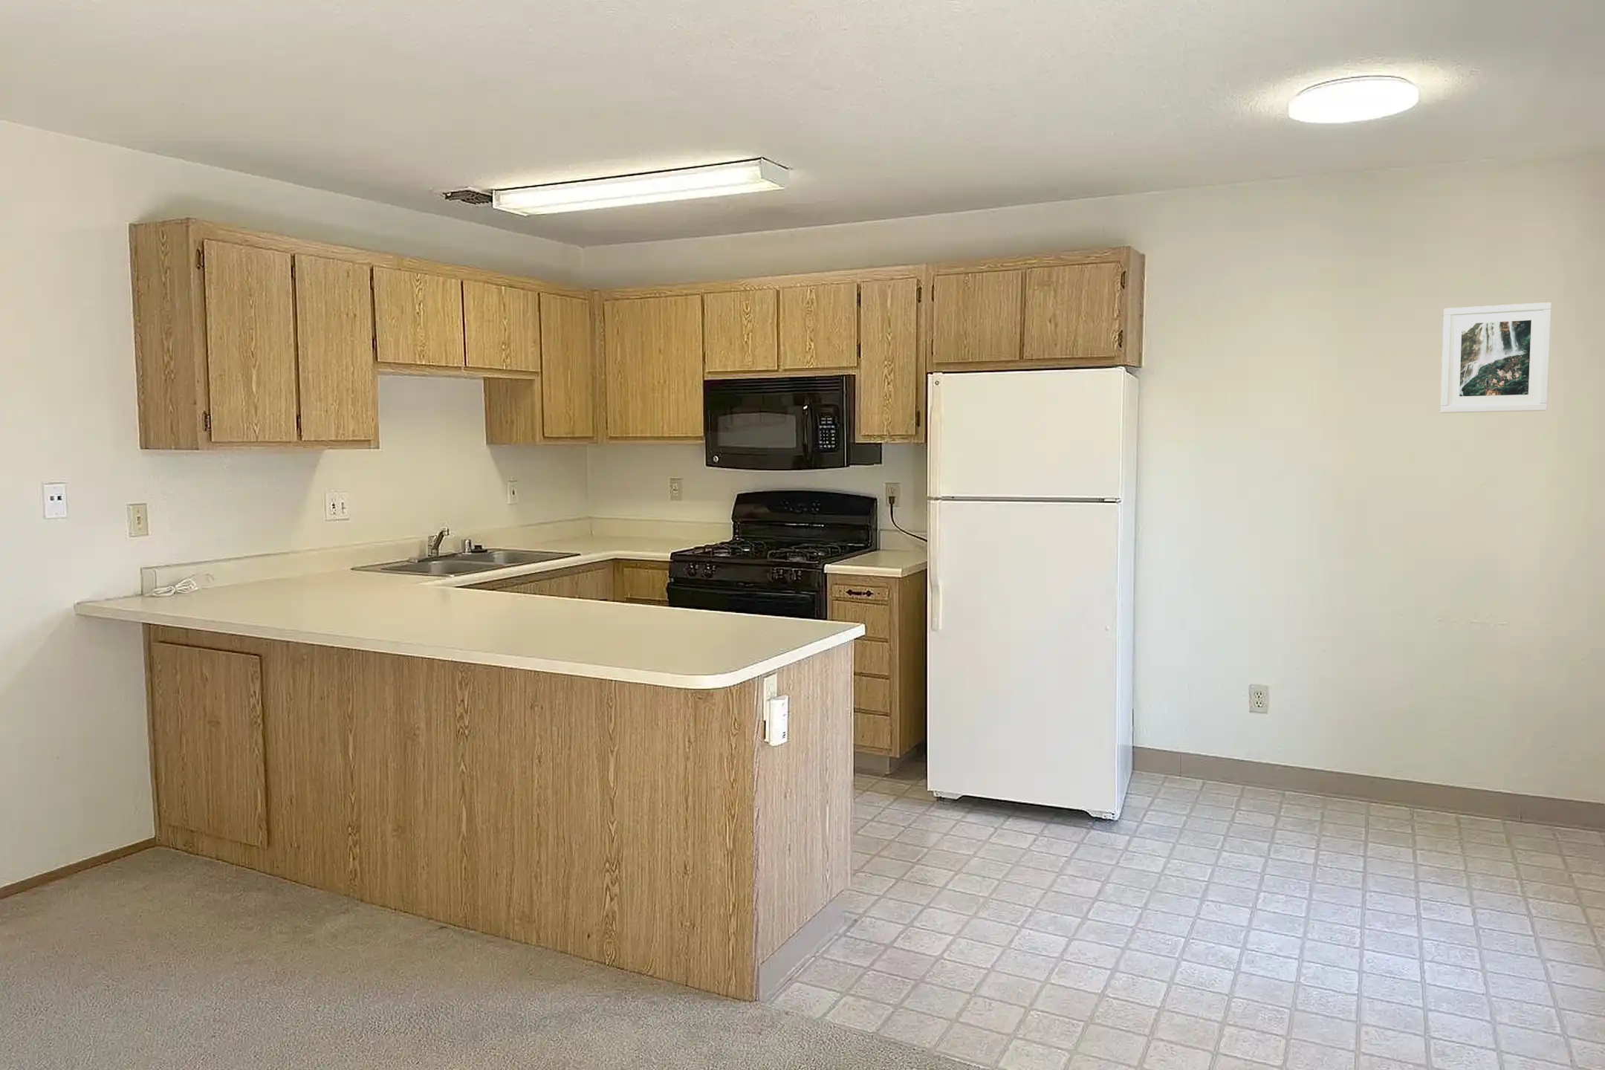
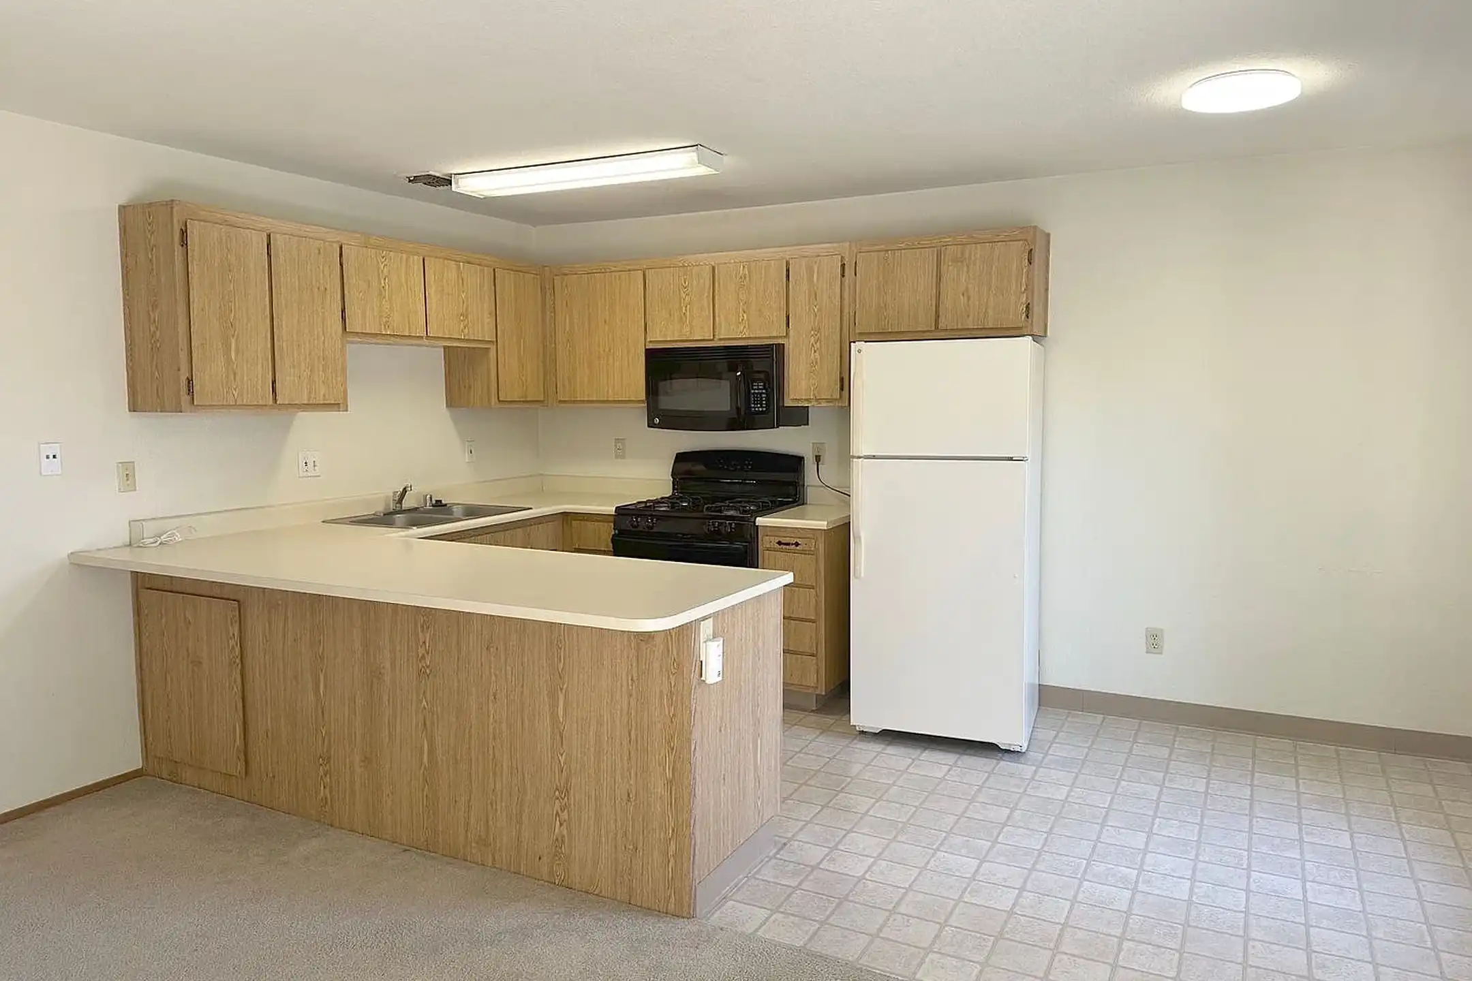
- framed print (1494, 359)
